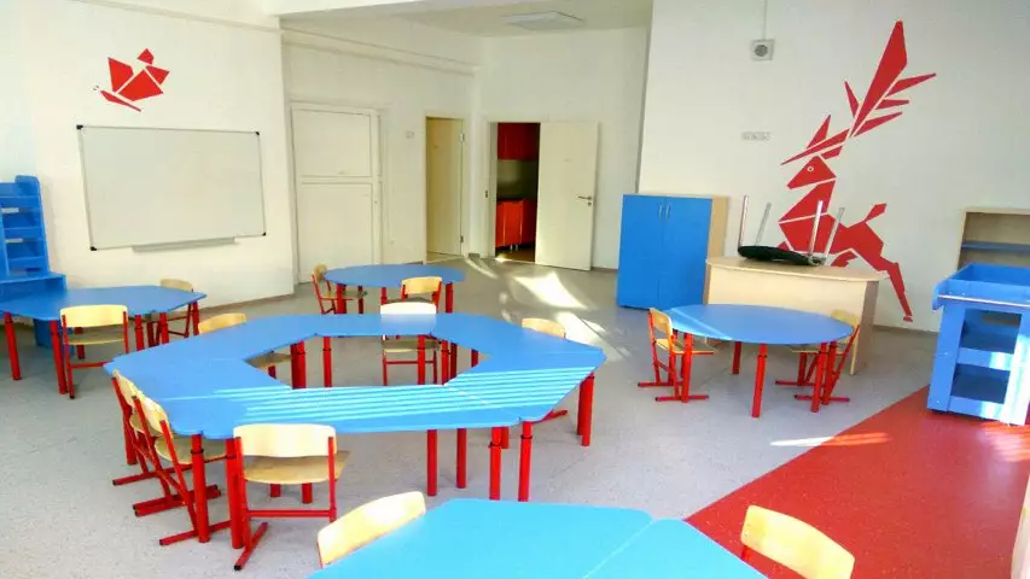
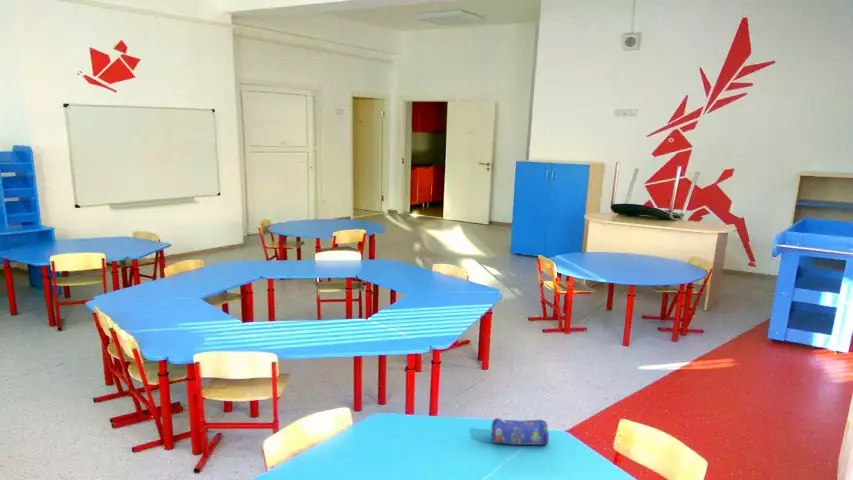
+ pencil case (519, 430)
